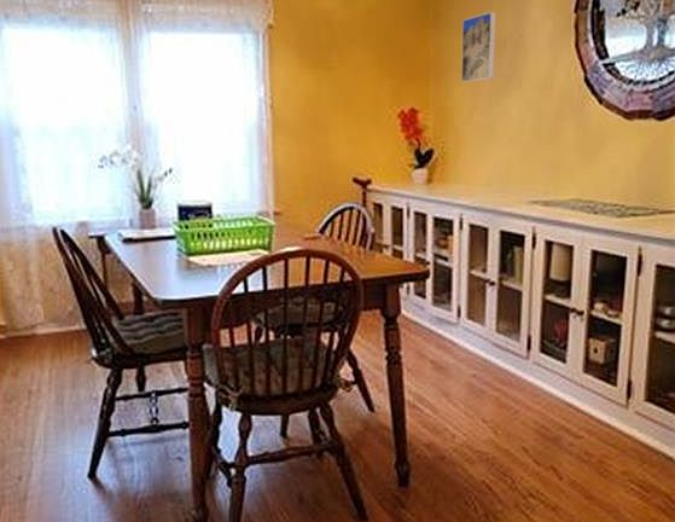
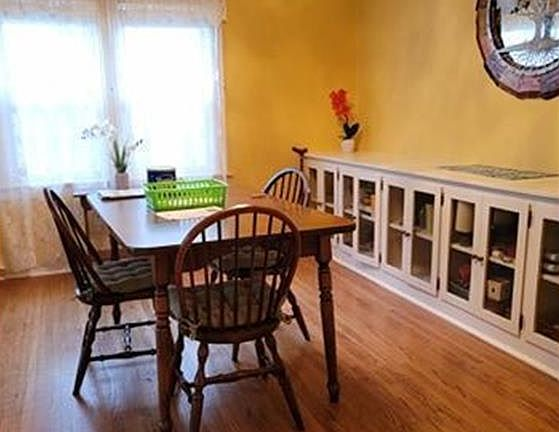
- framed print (477, 48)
